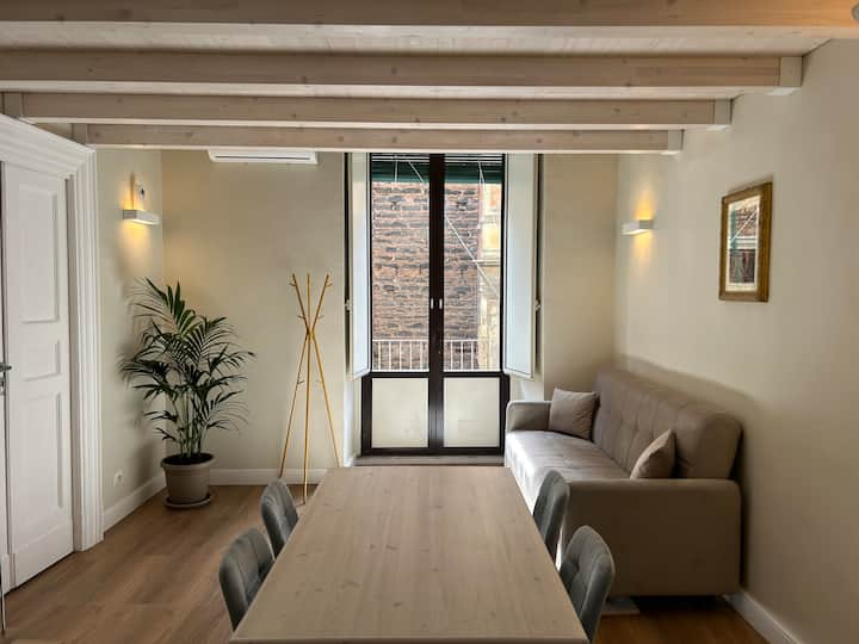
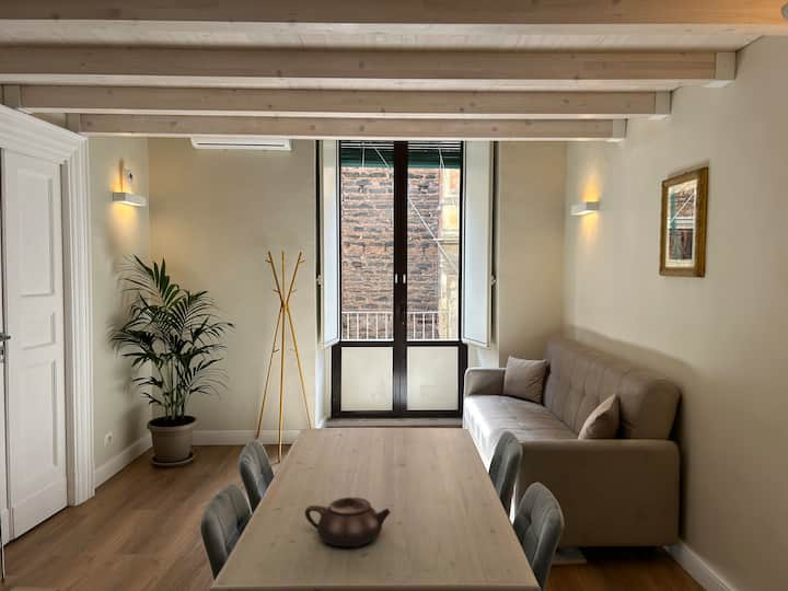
+ teapot (348, 517)
